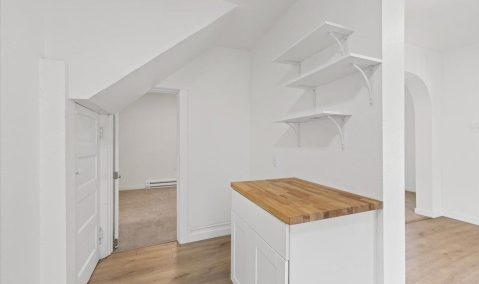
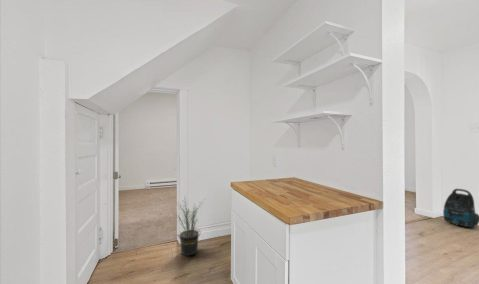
+ potted plant (187, 224)
+ vacuum cleaner (458, 207)
